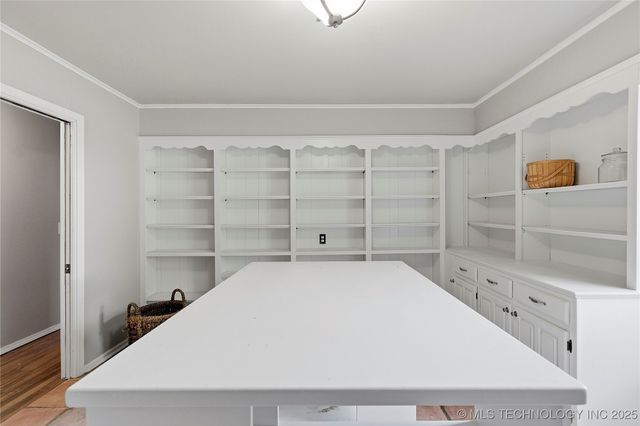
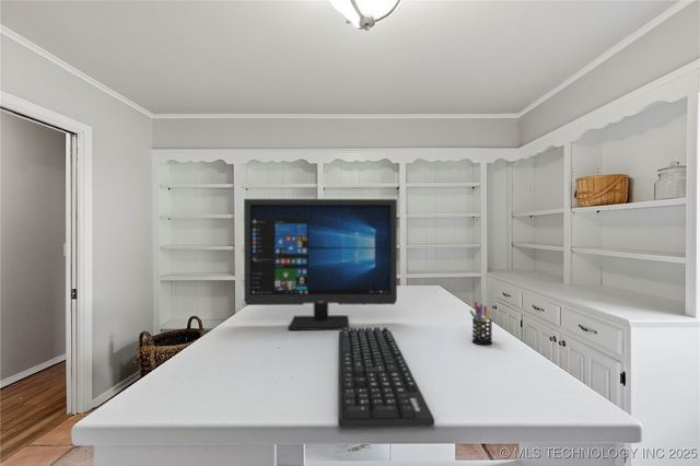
+ pen holder (479, 322)
+ keyboard (372, 362)
+ computer monitor (320, 260)
